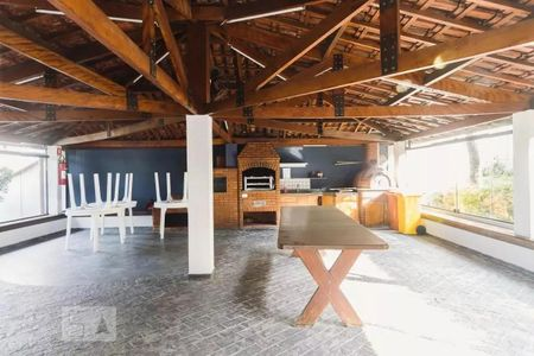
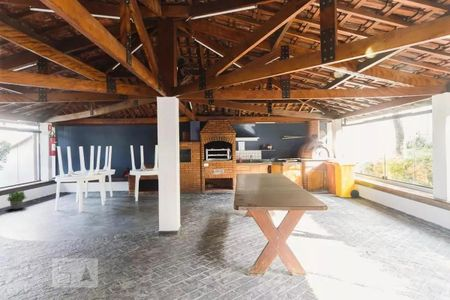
+ potted plant (16, 199)
